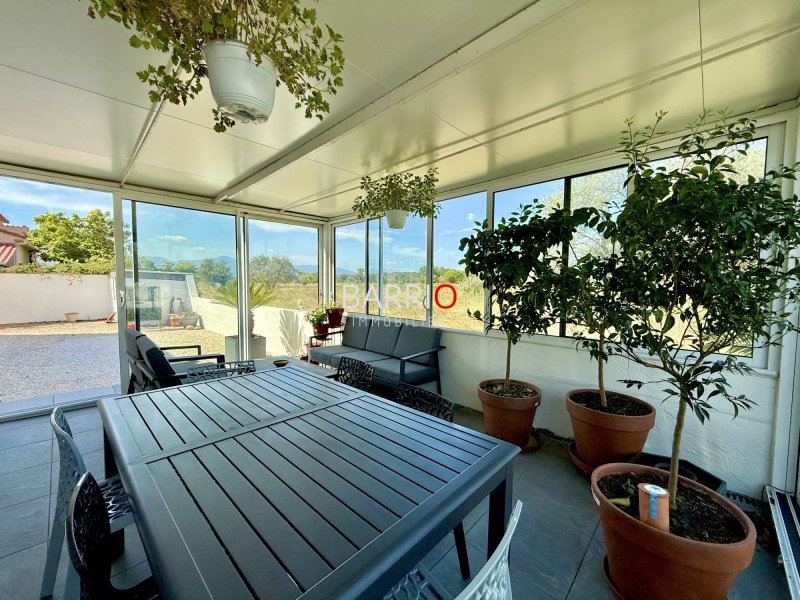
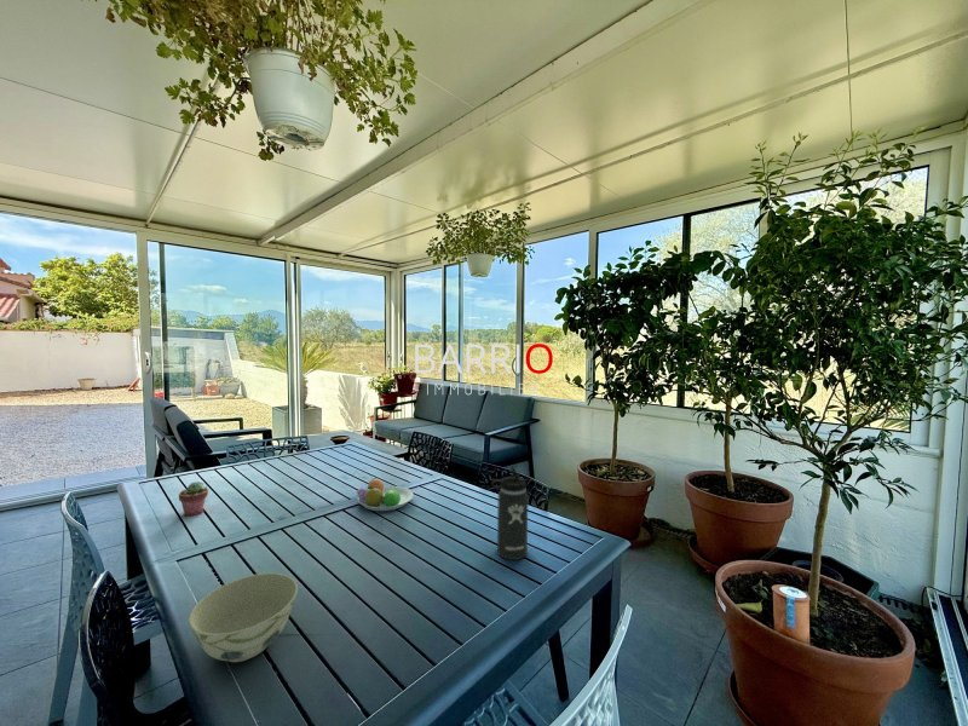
+ thermos bottle (509, 509)
+ bowl (247, 622)
+ potted succulent (194, 497)
+ fruit bowl (385, 491)
